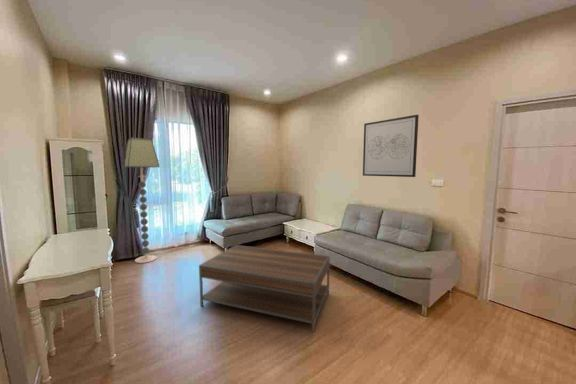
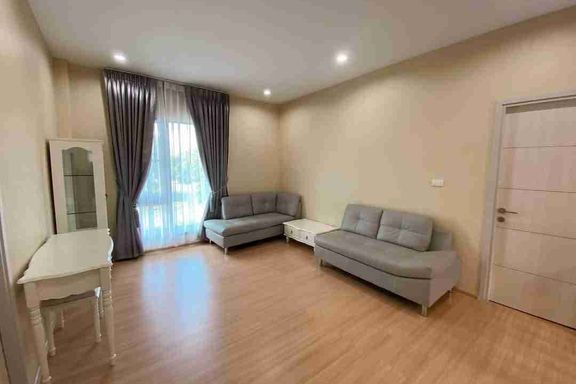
- floor lamp (143, 200)
- coffee table (268, 279)
- wall art (387, 148)
